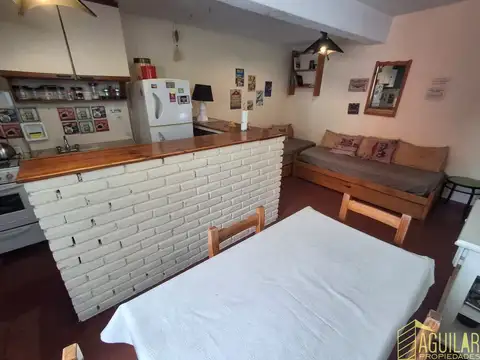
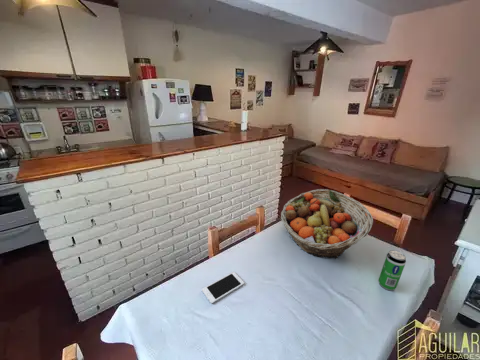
+ beverage can (391, 270)
+ cell phone (223, 286)
+ fruit basket (321, 220)
